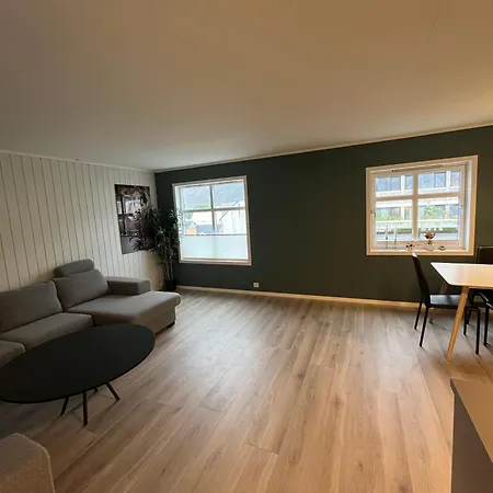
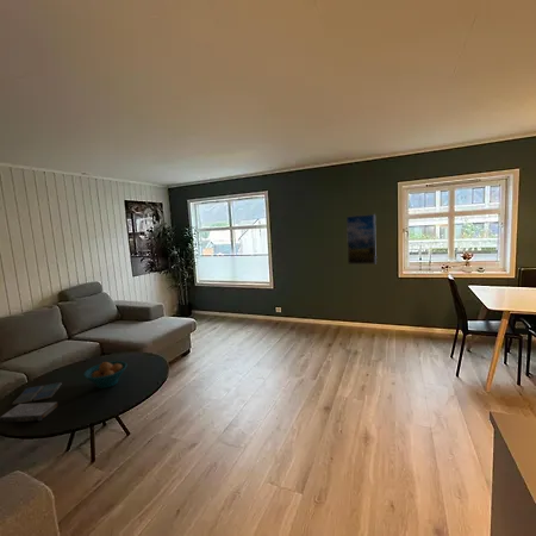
+ book (29, 412)
+ fruit bowl (106, 373)
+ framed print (361, 239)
+ drink coaster (38, 393)
